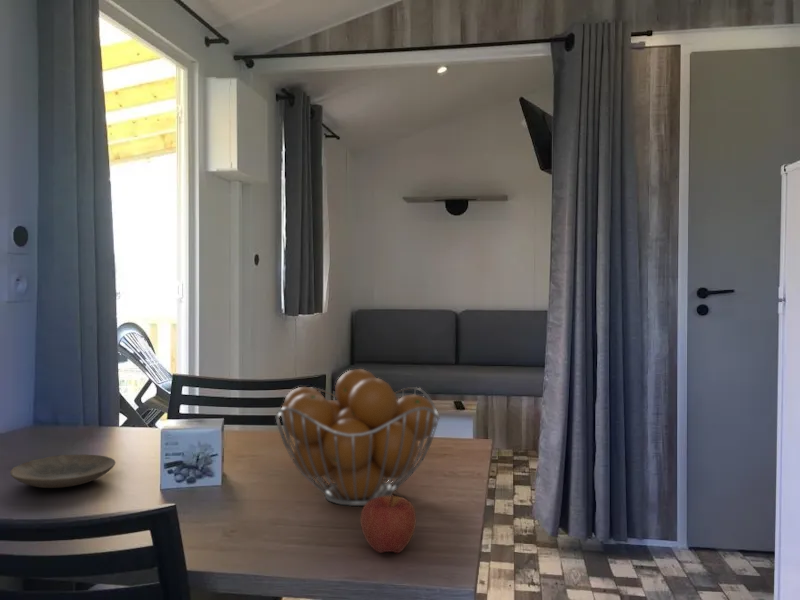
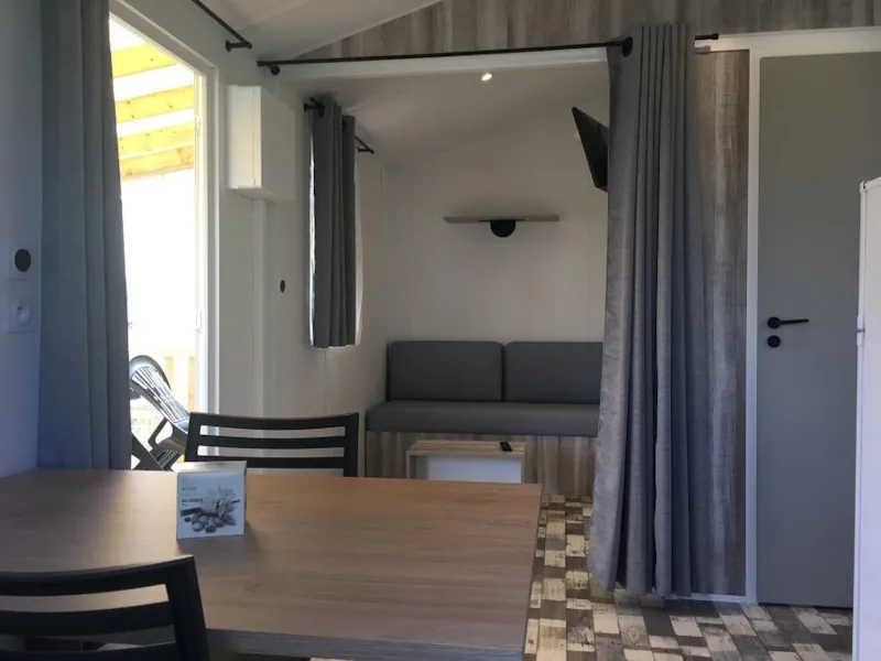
- plate (64, 473)
- fruit basket (358, 433)
- apple (388, 521)
